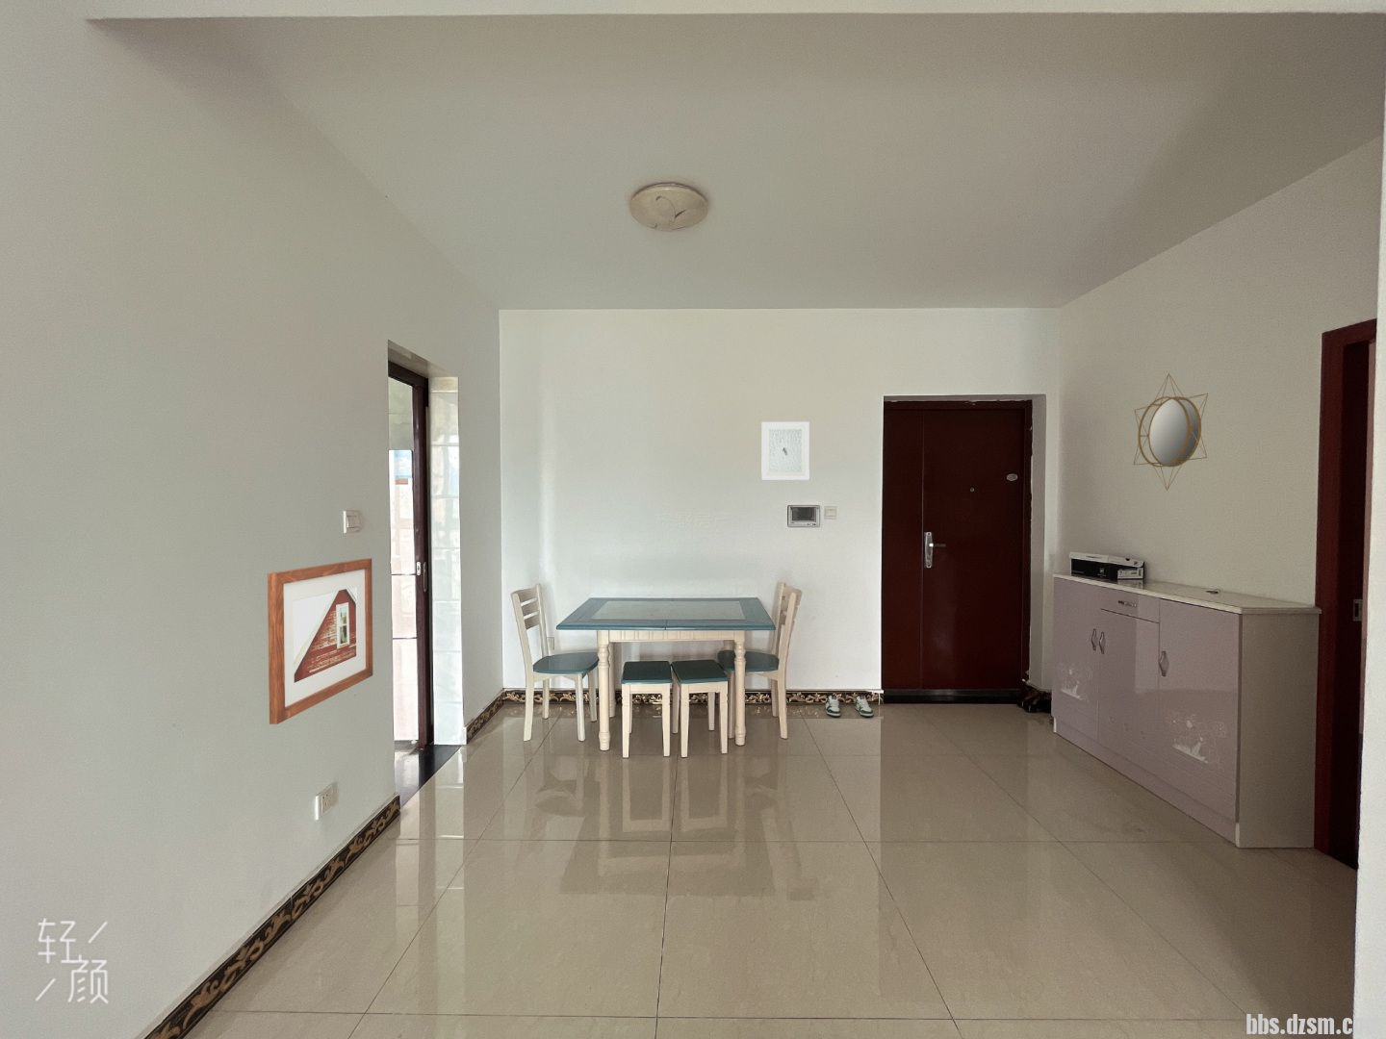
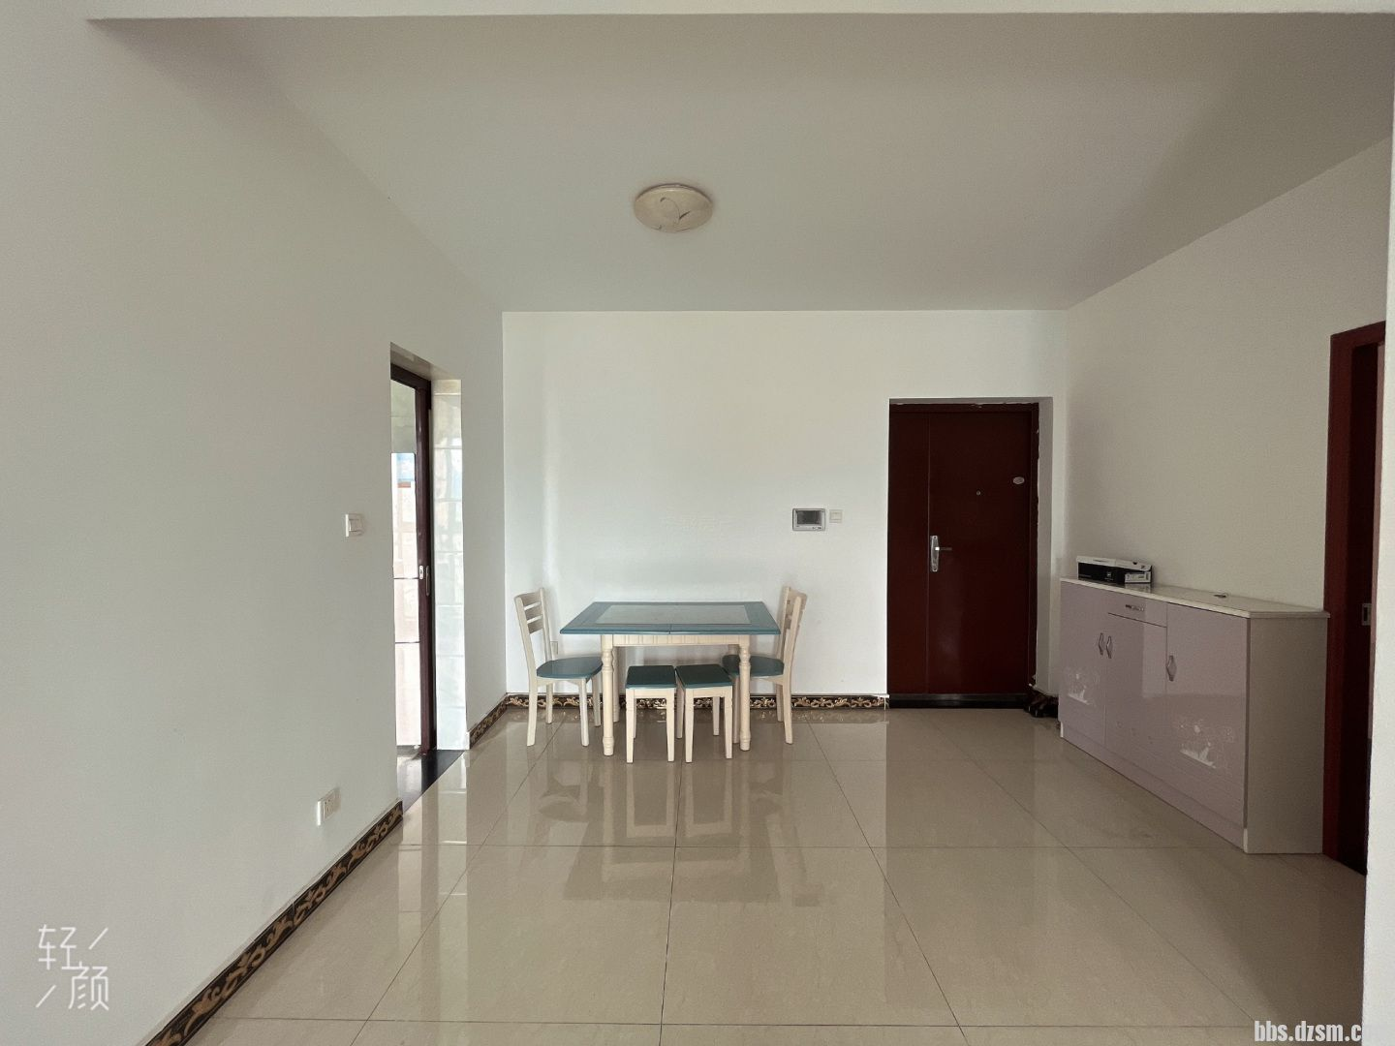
- wall art (785, 451)
- picture frame (326, 630)
- shoe (853, 703)
- home mirror (1168, 432)
